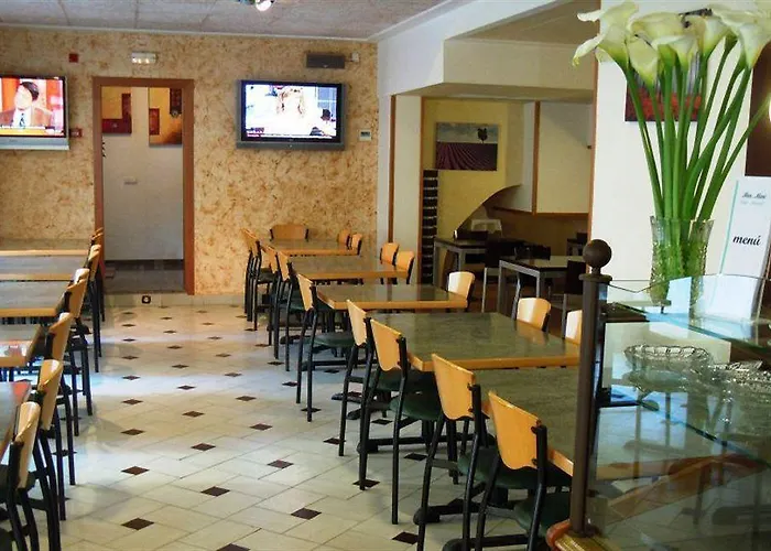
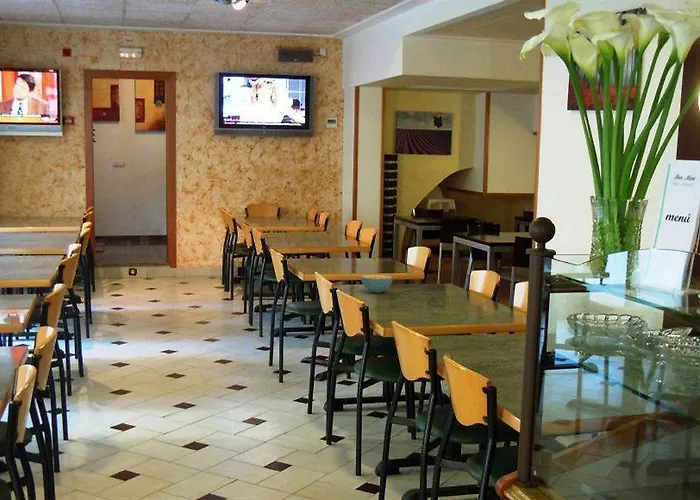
+ cereal bowl (376, 284)
